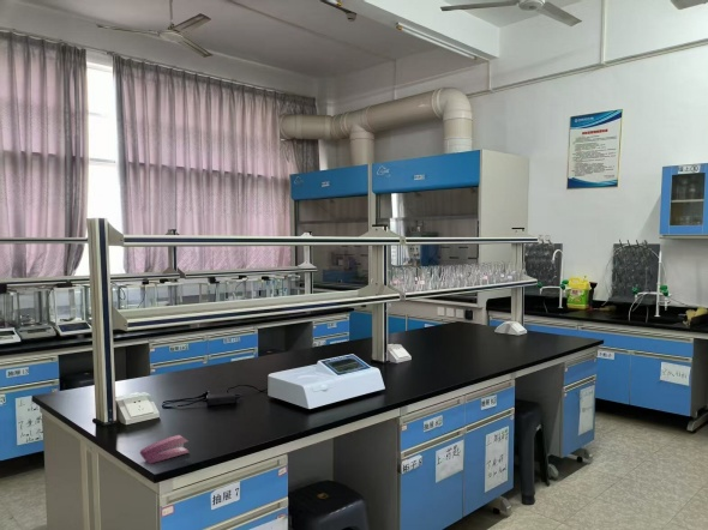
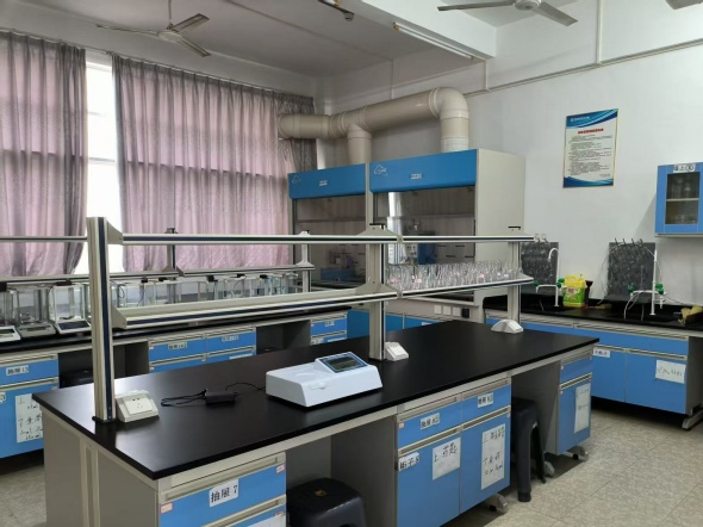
- stapler (164, 448)
